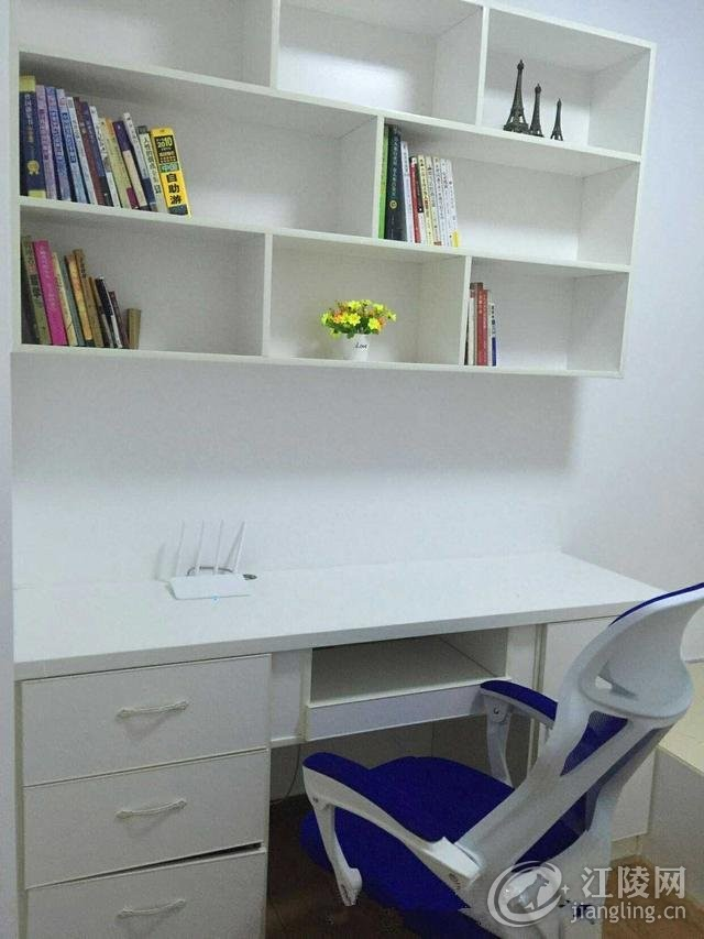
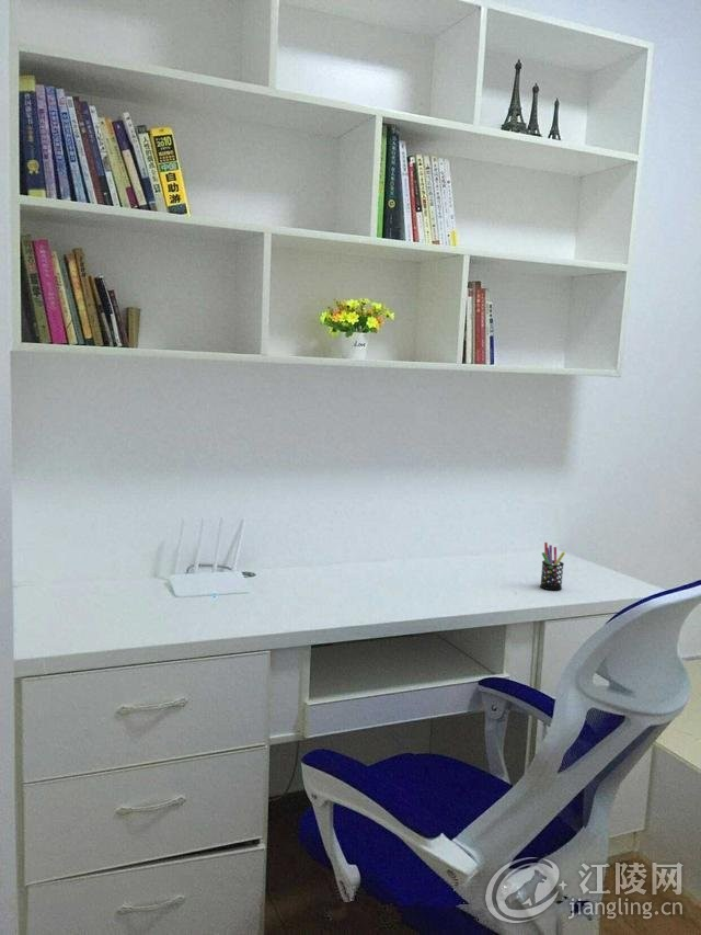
+ pen holder (550, 566)
